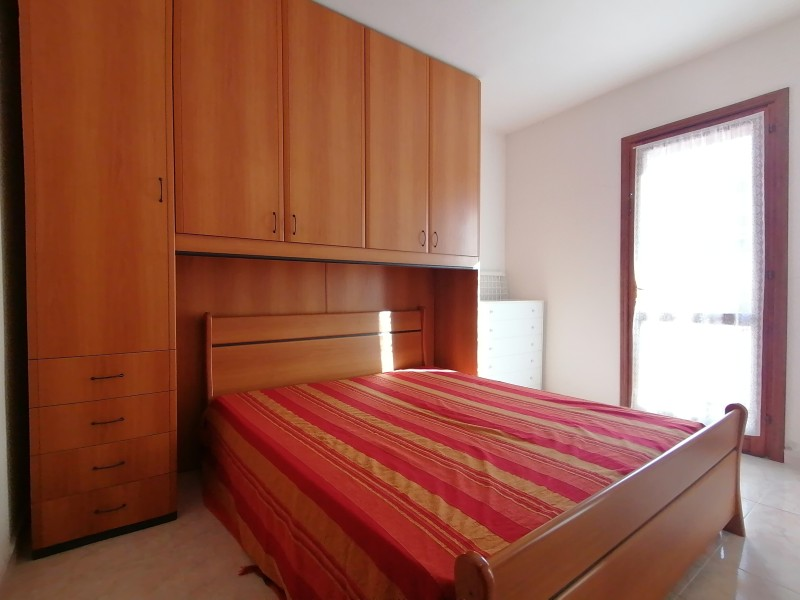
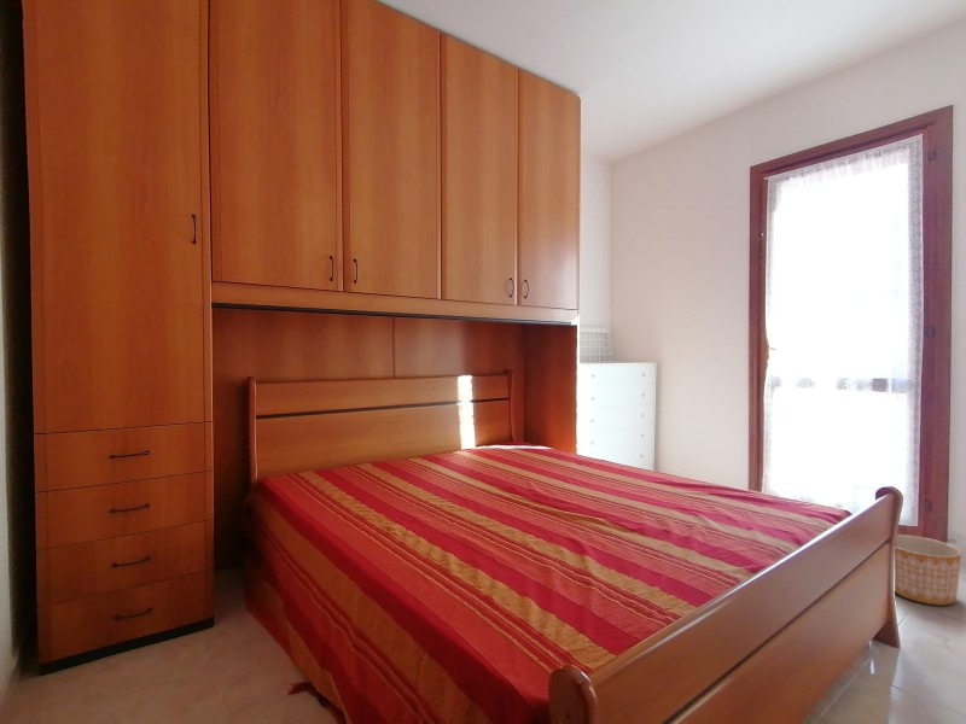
+ planter (920, 570)
